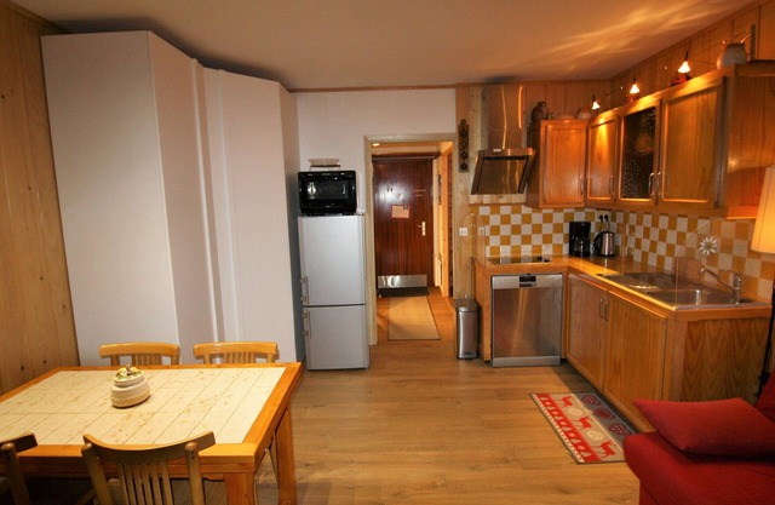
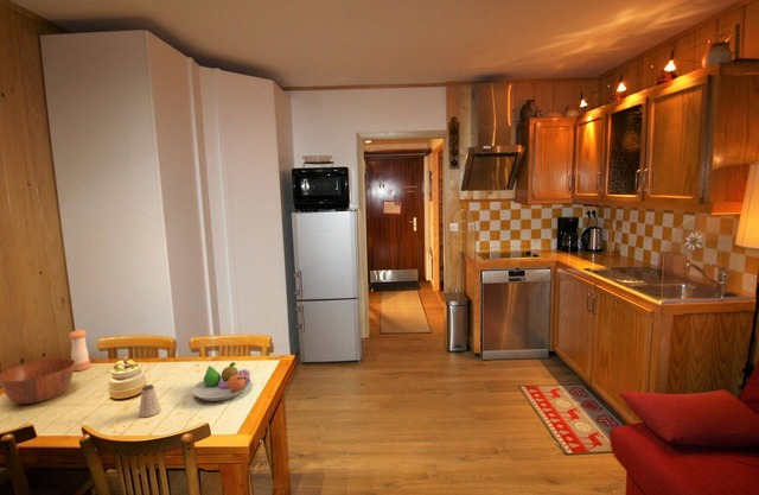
+ pepper shaker (78, 348)
+ fruit bowl (221, 379)
+ bowl (39, 382)
+ saltshaker (148, 399)
